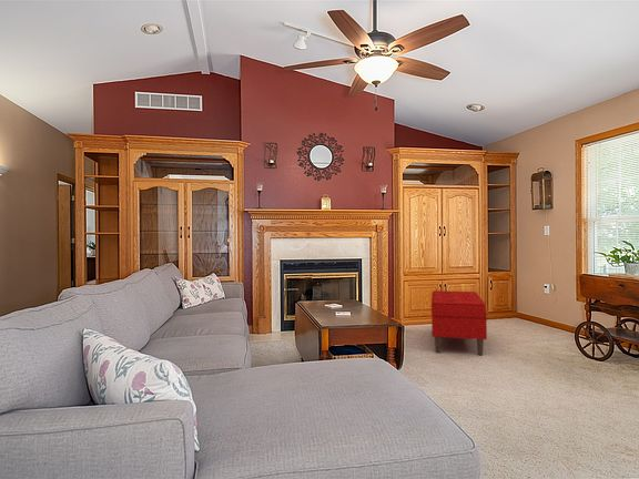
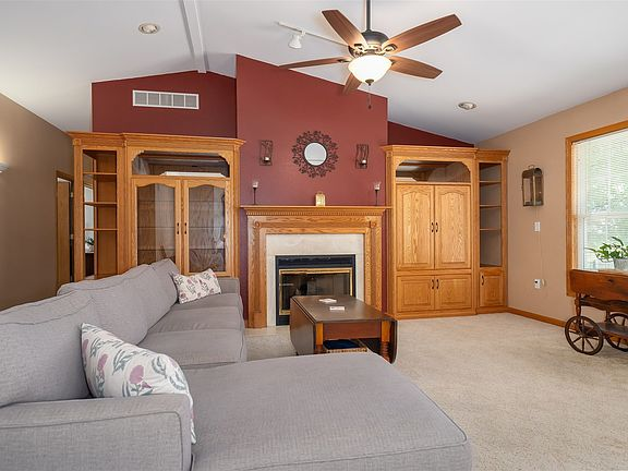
- bench (456, 318)
